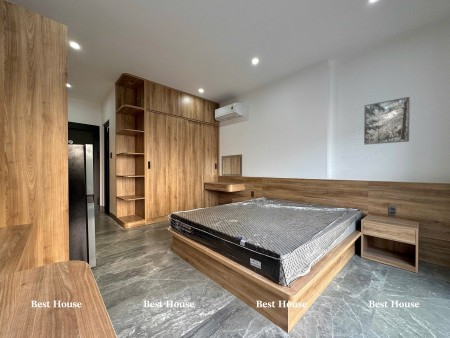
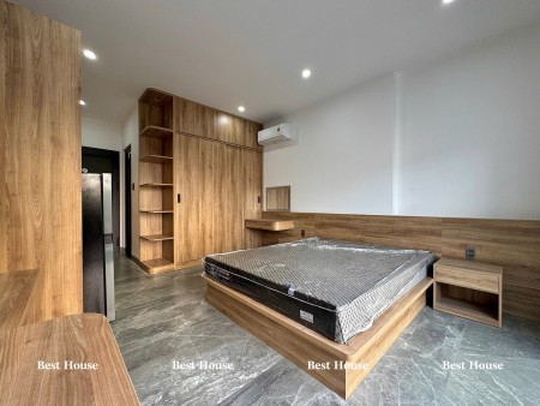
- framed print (385, 122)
